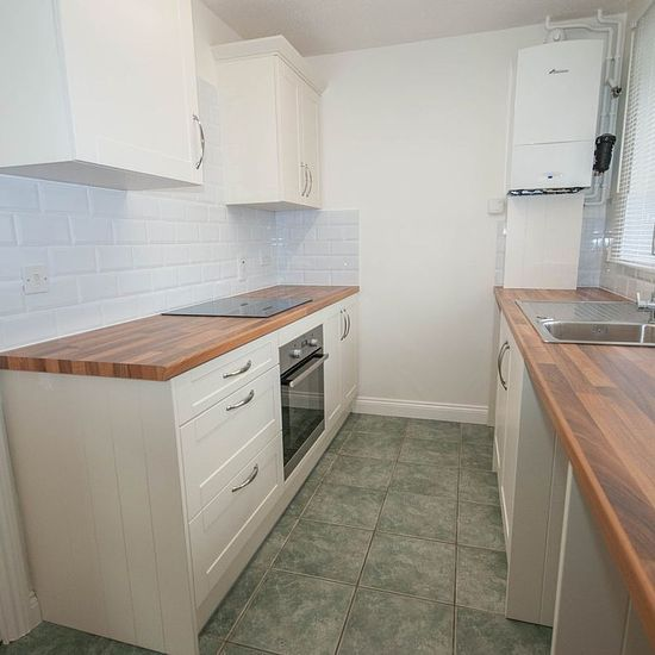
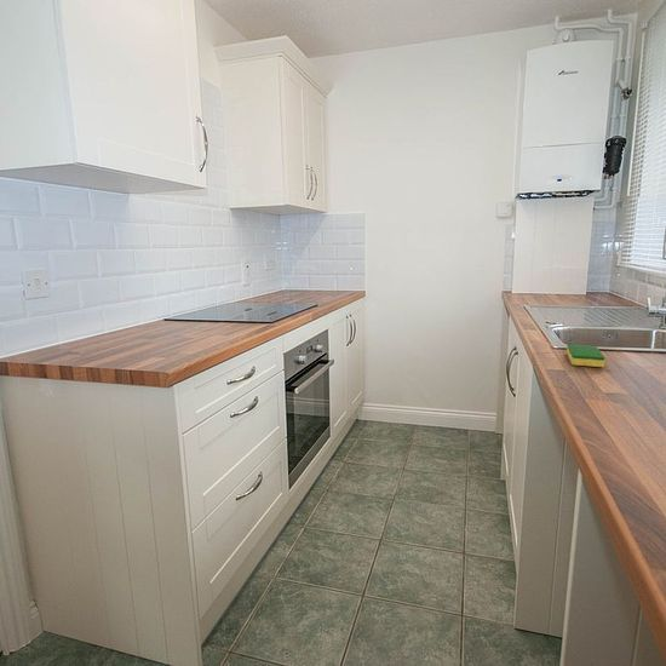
+ dish sponge (584, 355)
